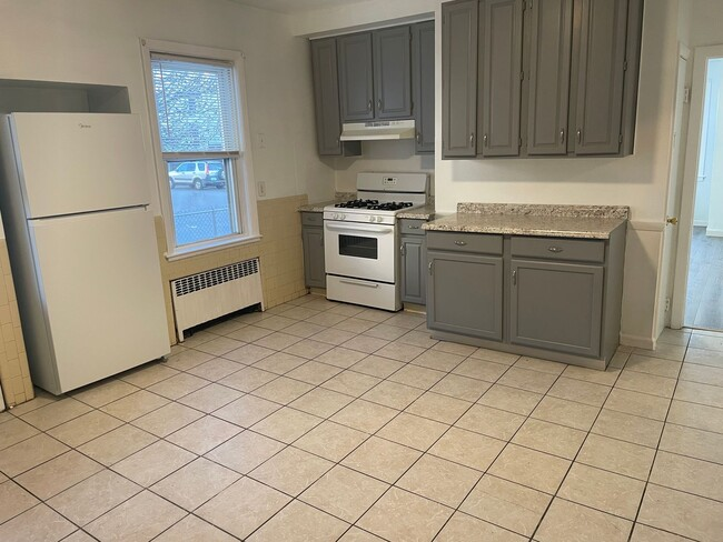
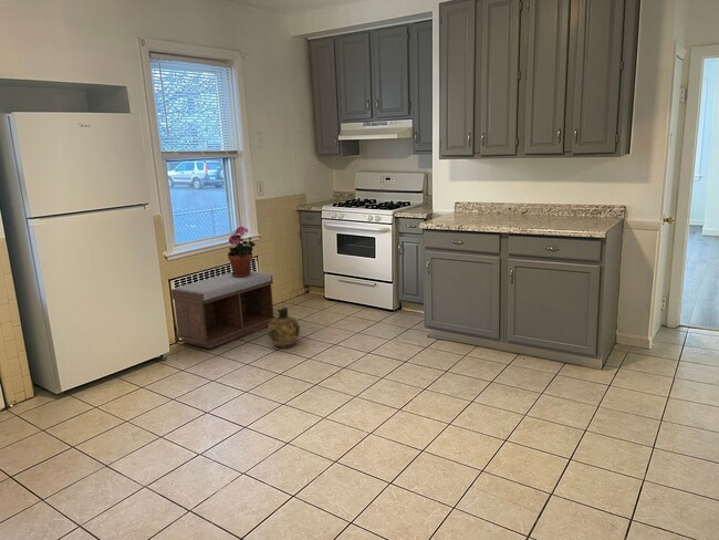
+ ceramic jug (283, 326)
+ bench (227, 305)
+ potted plant (240, 250)
